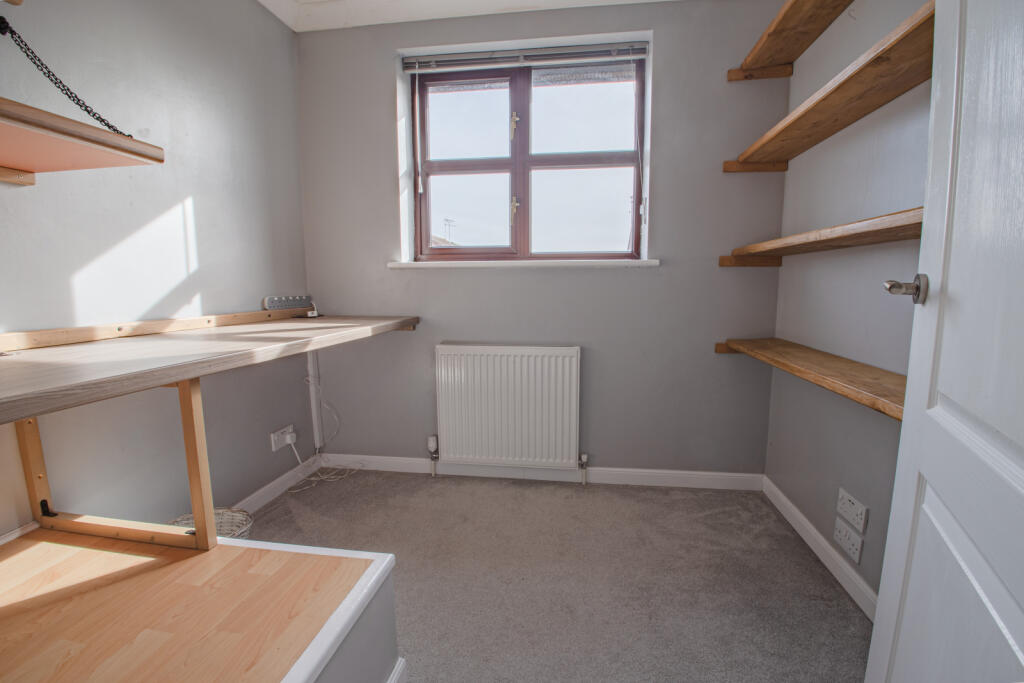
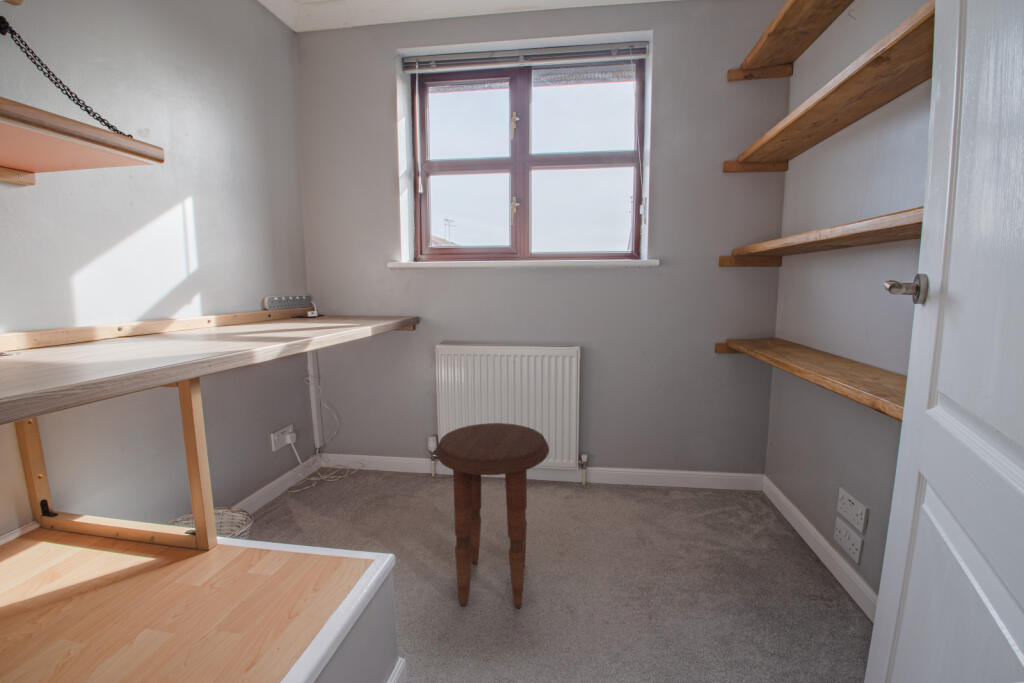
+ side table (480, 508)
